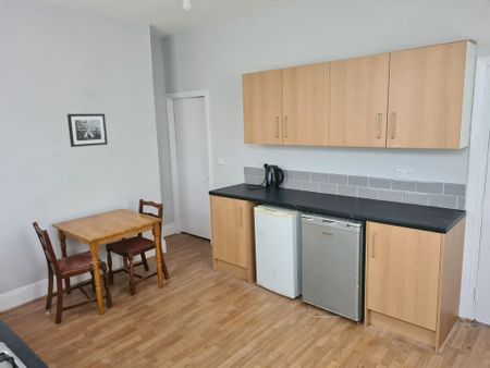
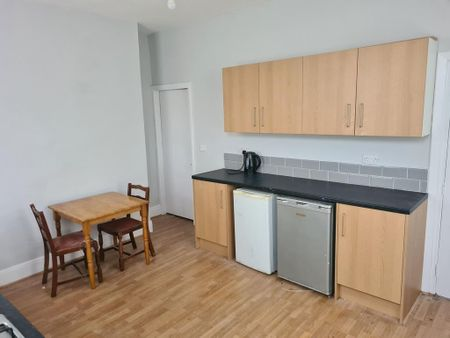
- wall art (87, 130)
